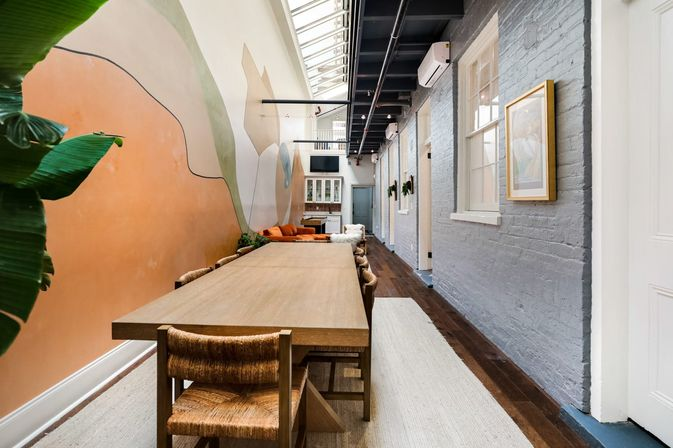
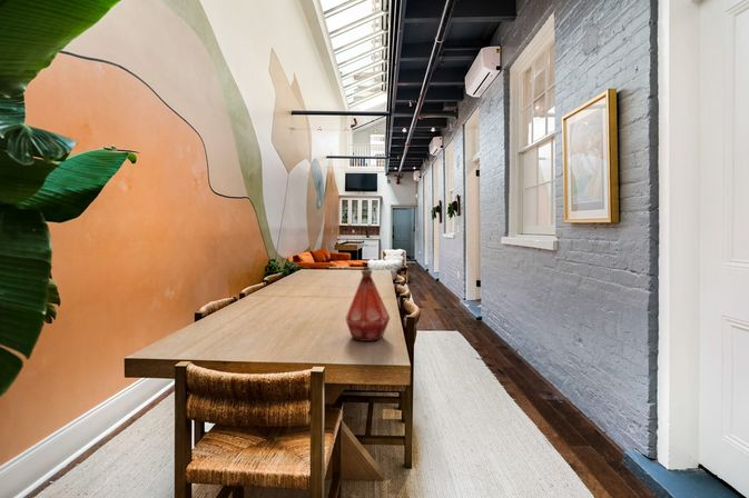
+ bottle (366, 302)
